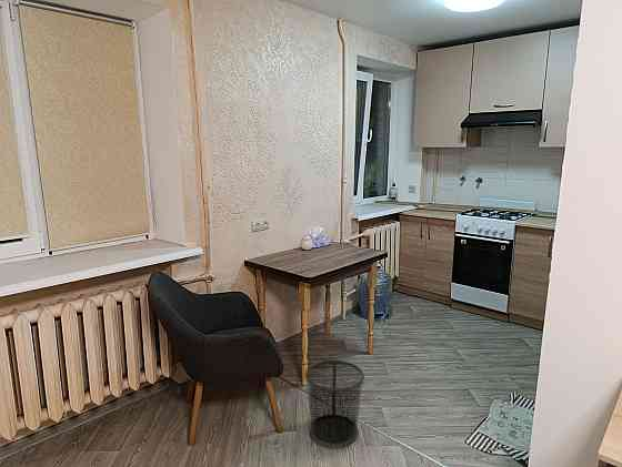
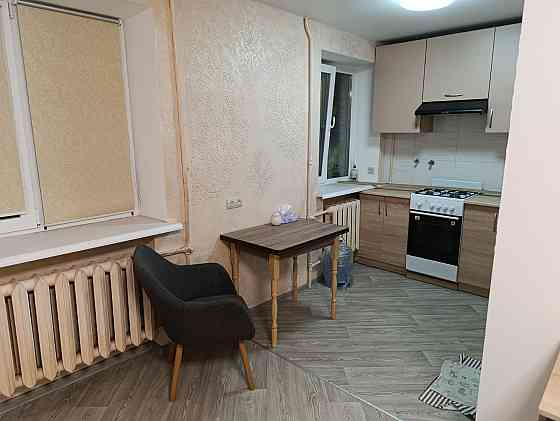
- waste bin (333, 402)
